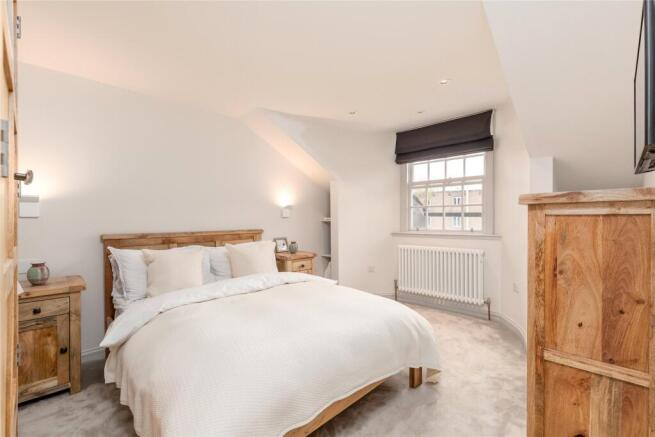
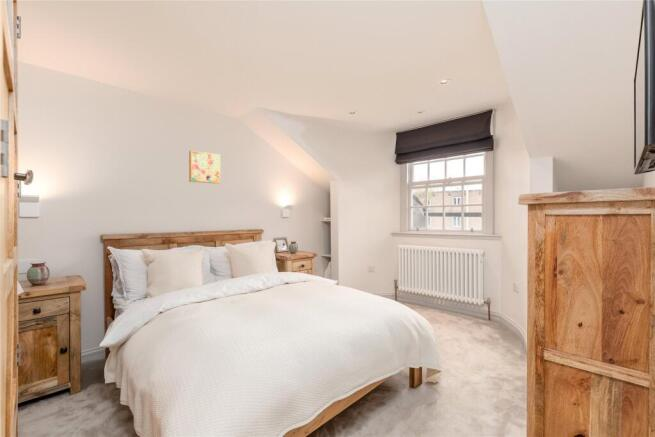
+ wall art (205, 167)
